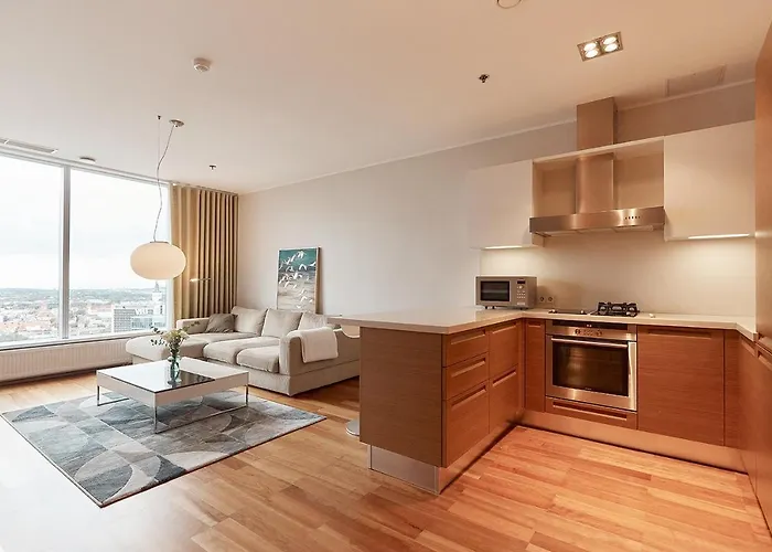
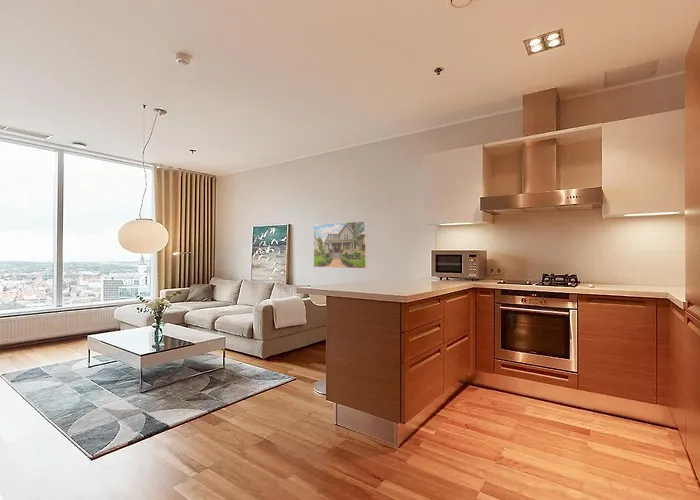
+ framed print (338, 245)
